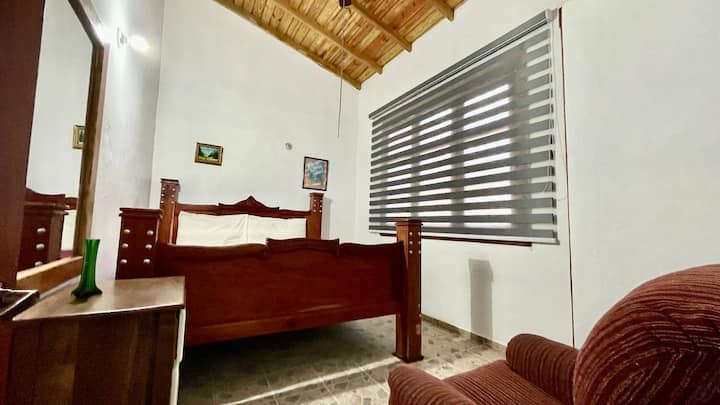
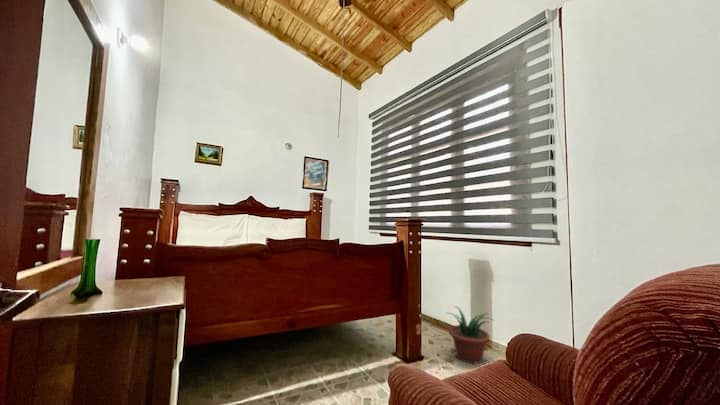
+ potted plant (470, 334)
